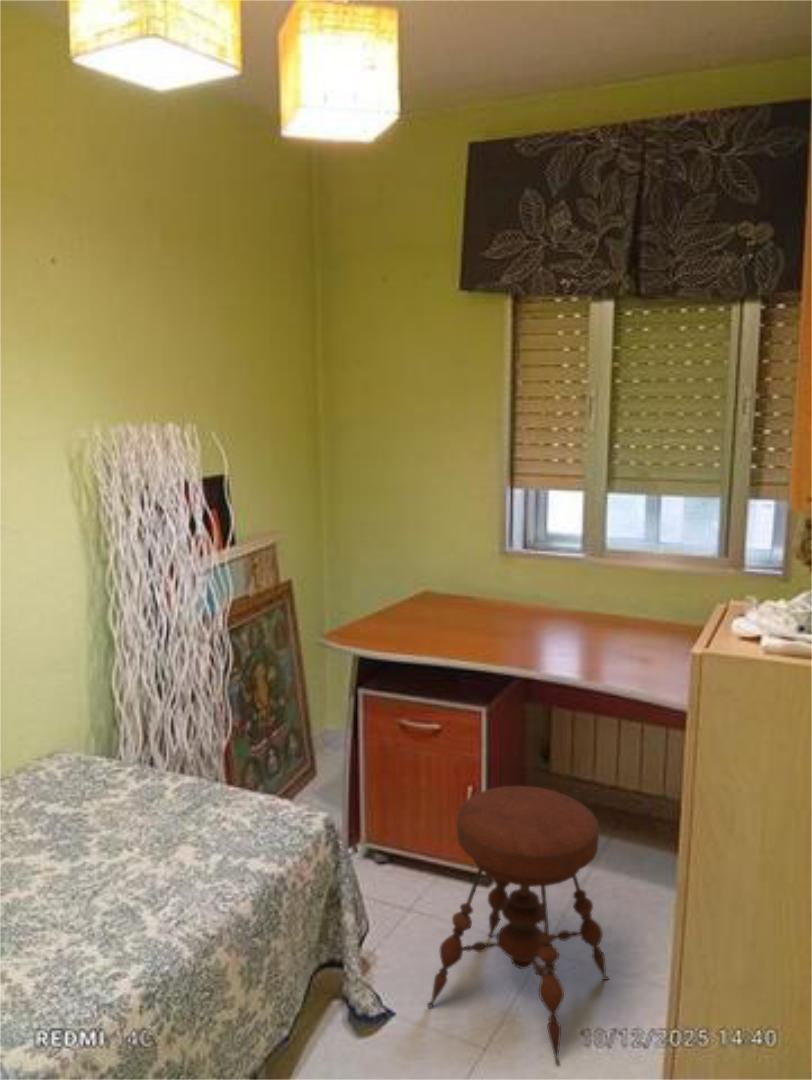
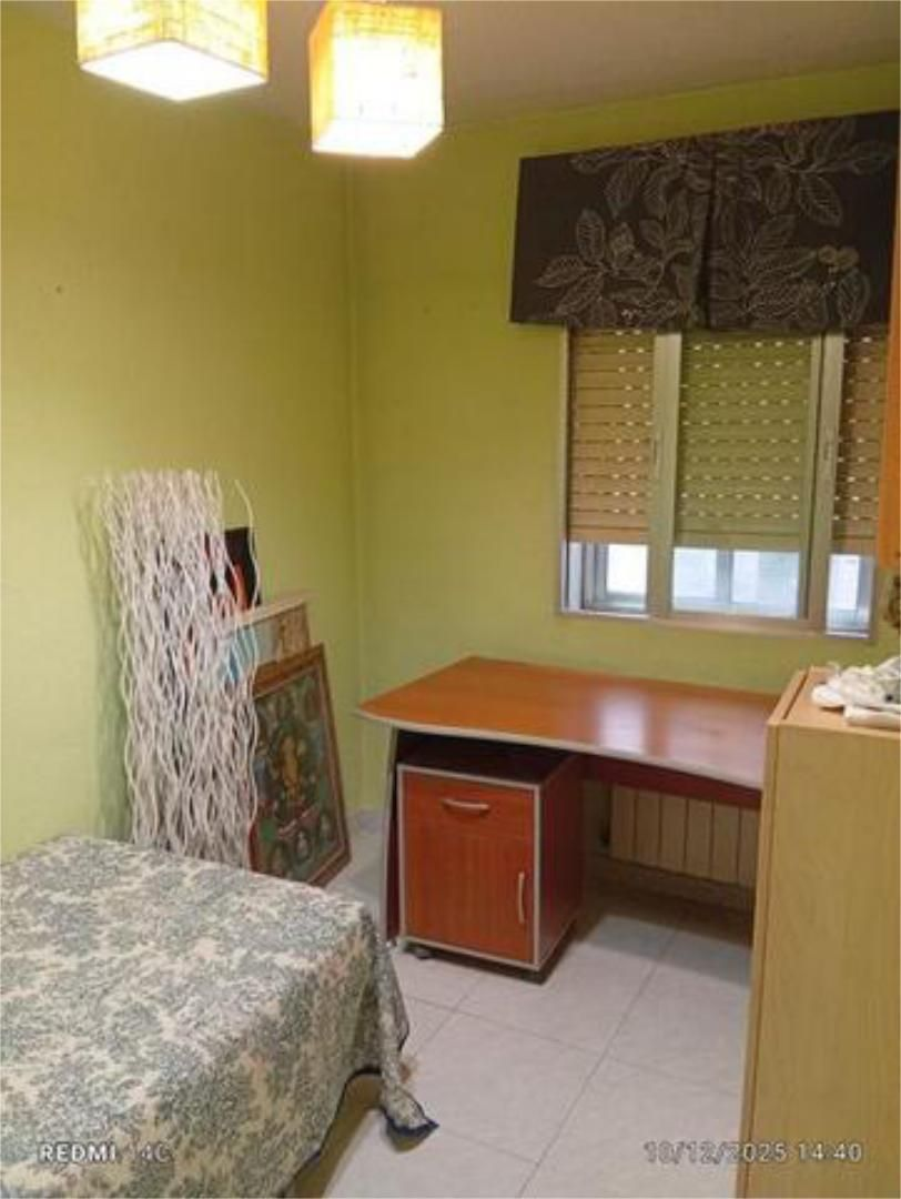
- stool (524, 902)
